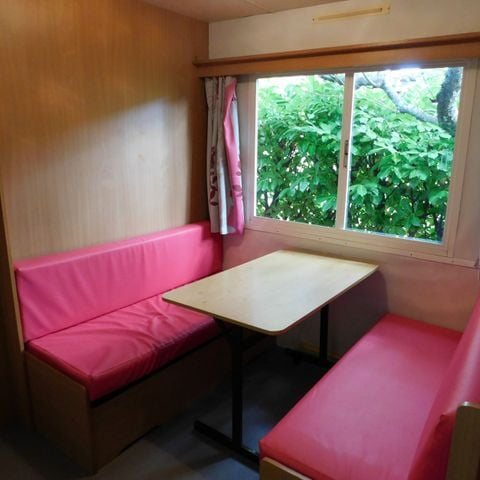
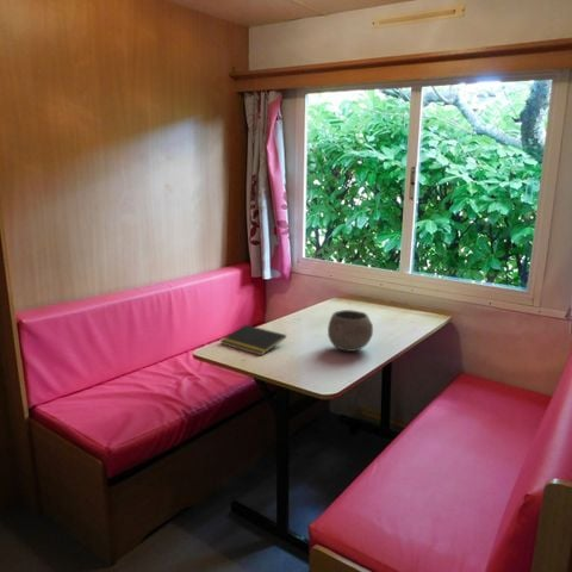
+ notepad (253, 338)
+ bowl (349, 331)
